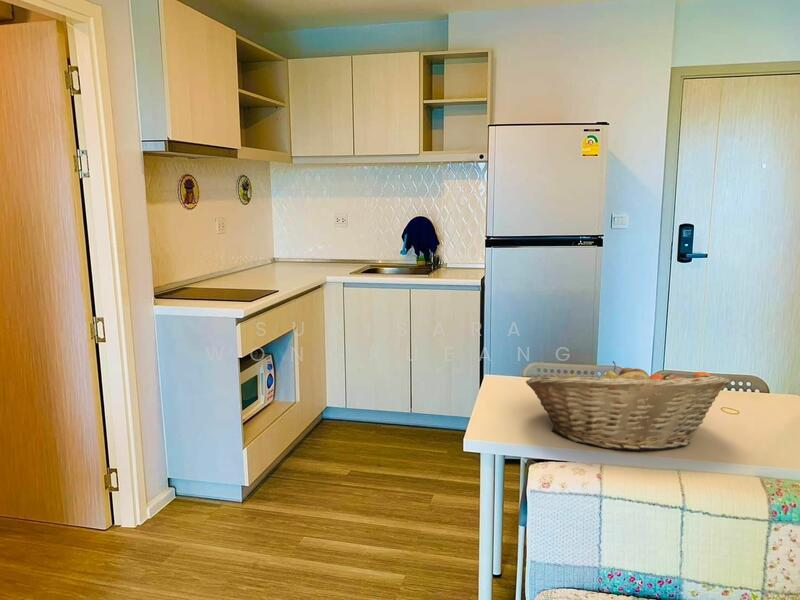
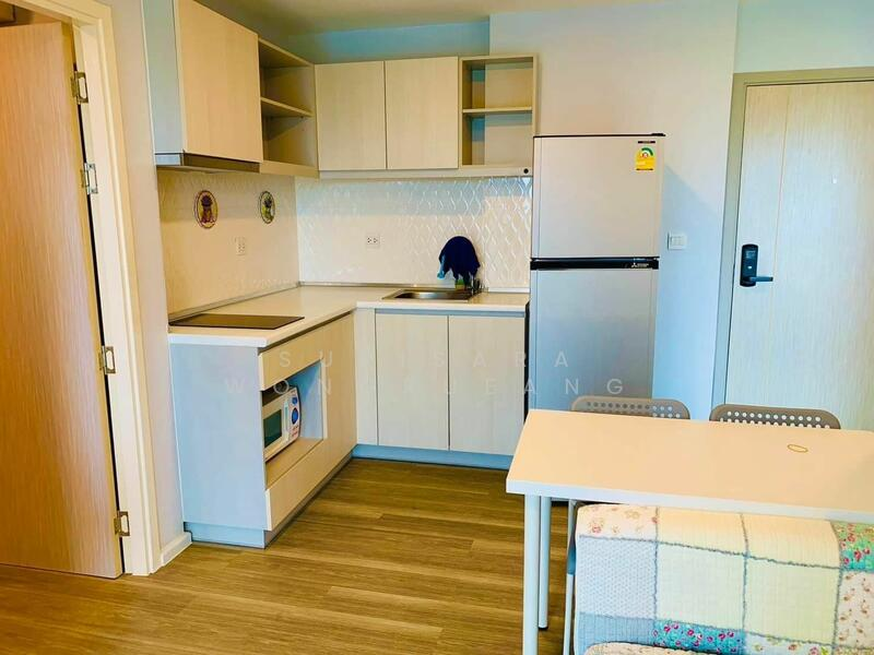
- fruit basket (622, 396)
